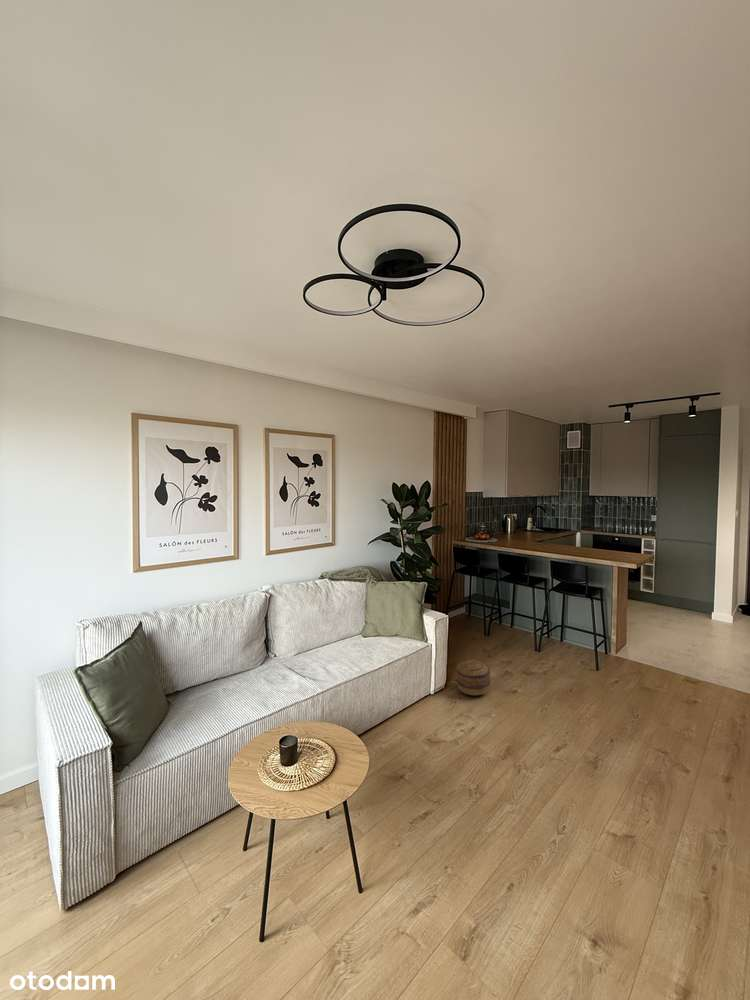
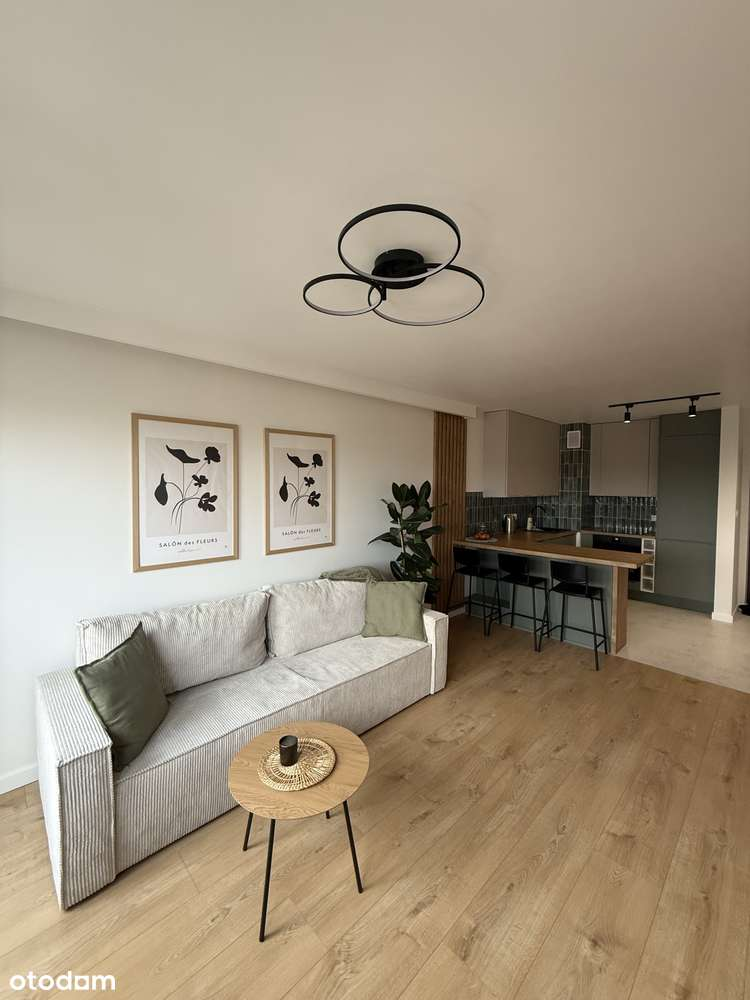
- basket (472, 676)
